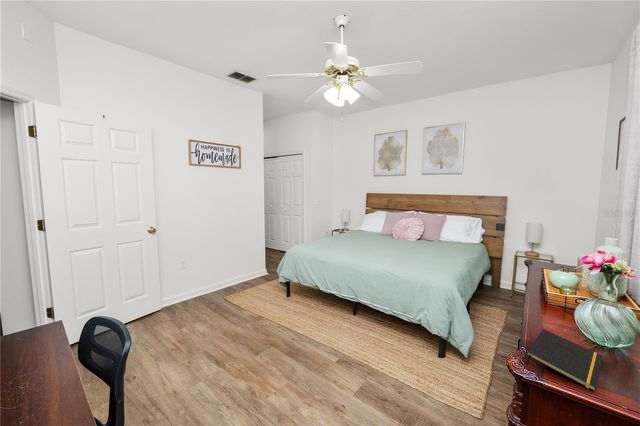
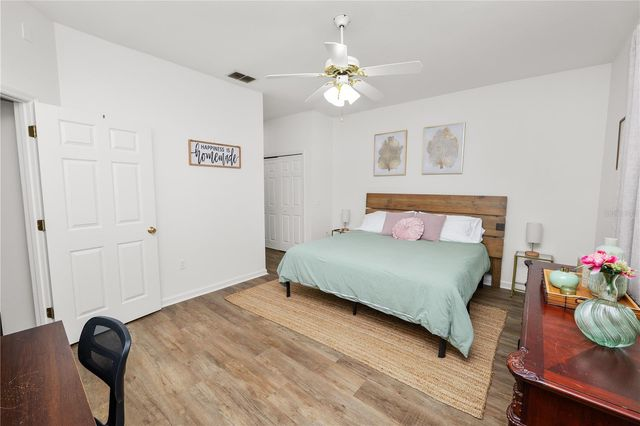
- notepad (565, 355)
